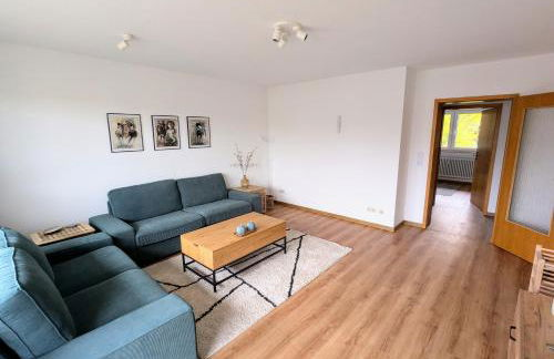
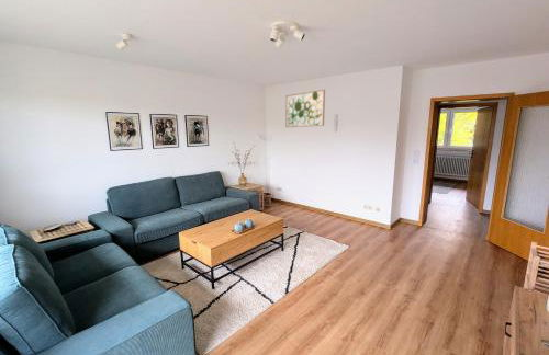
+ wall art (303, 110)
